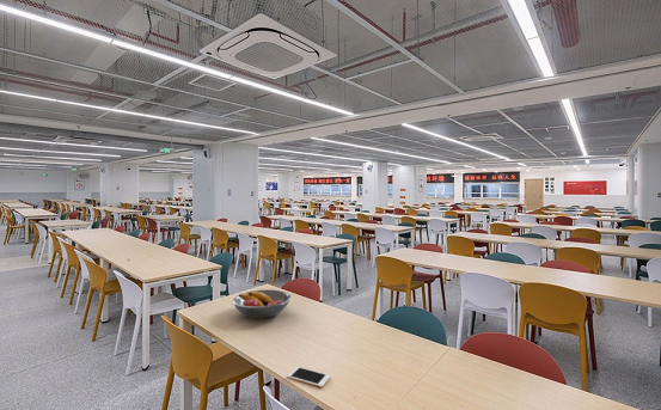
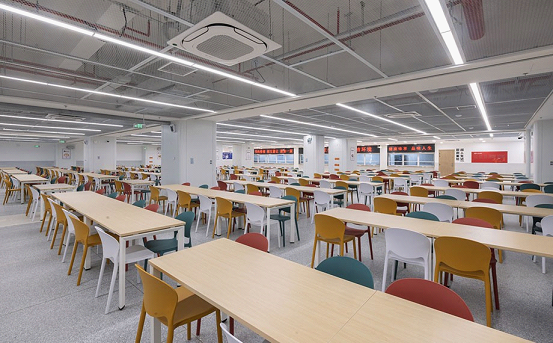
- fruit bowl (262, 304)
- cell phone (308, 375)
